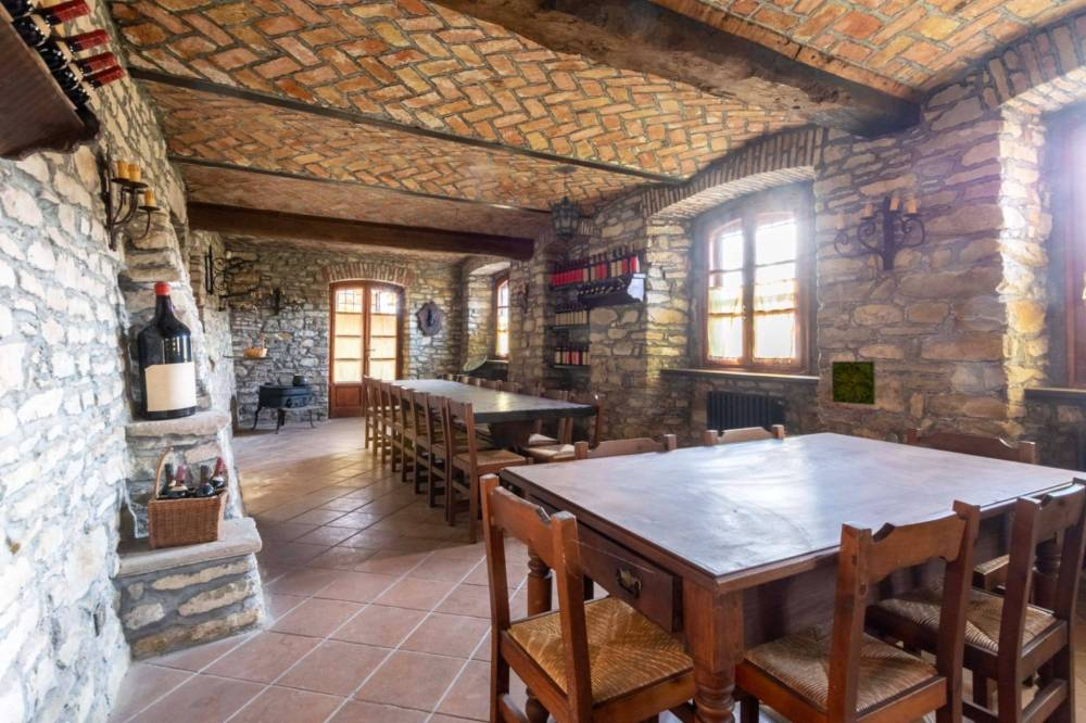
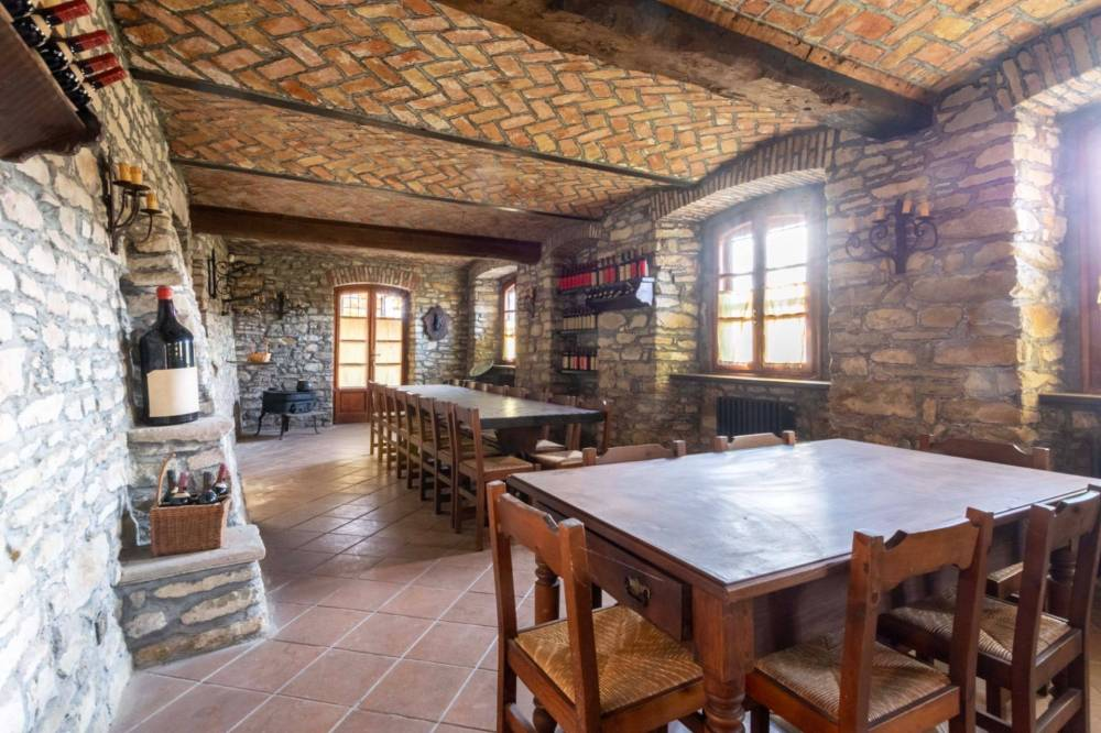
- hanging lantern (565, 207)
- decorative tile (853, 382)
